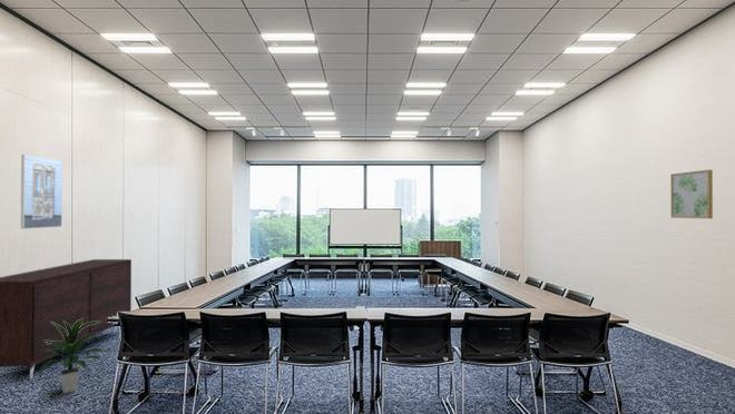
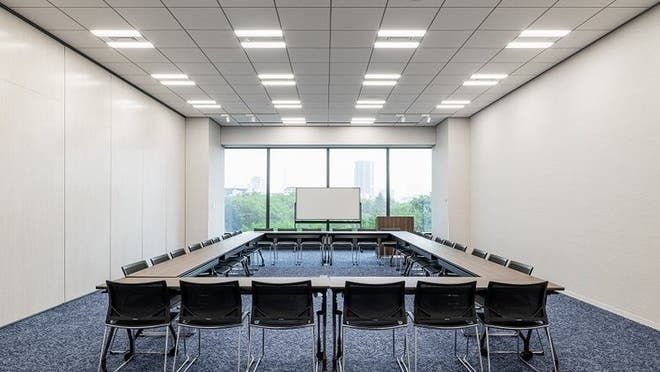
- sideboard (68, 309)
- wall art (690, 195)
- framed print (42, 193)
- indoor plant (71, 353)
